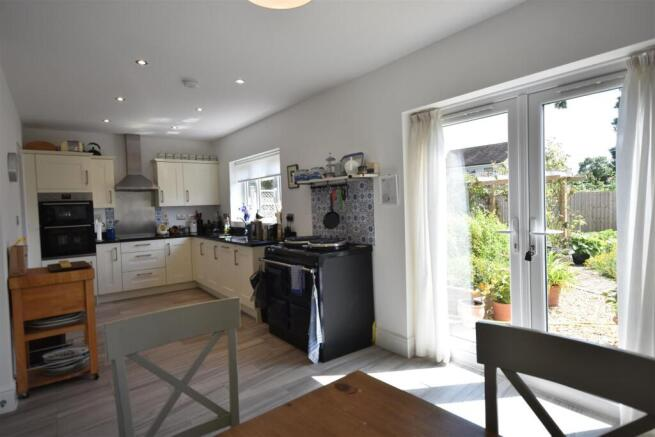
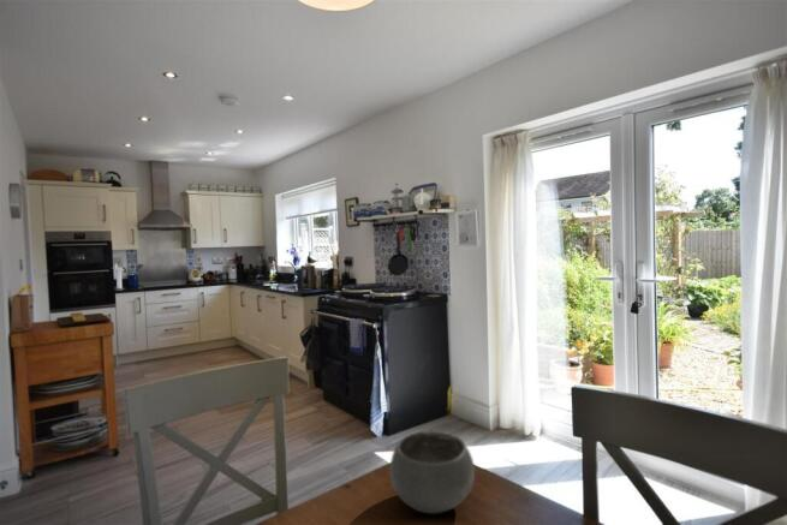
+ bowl (431, 473)
